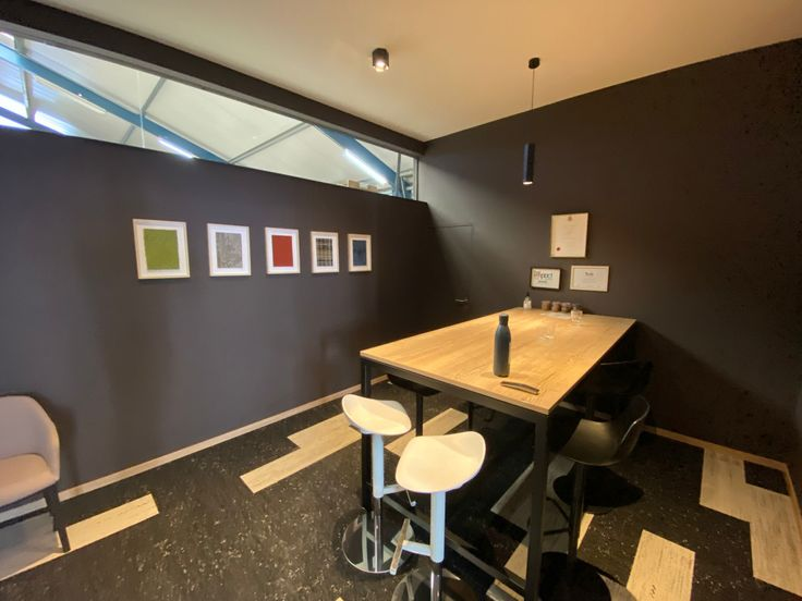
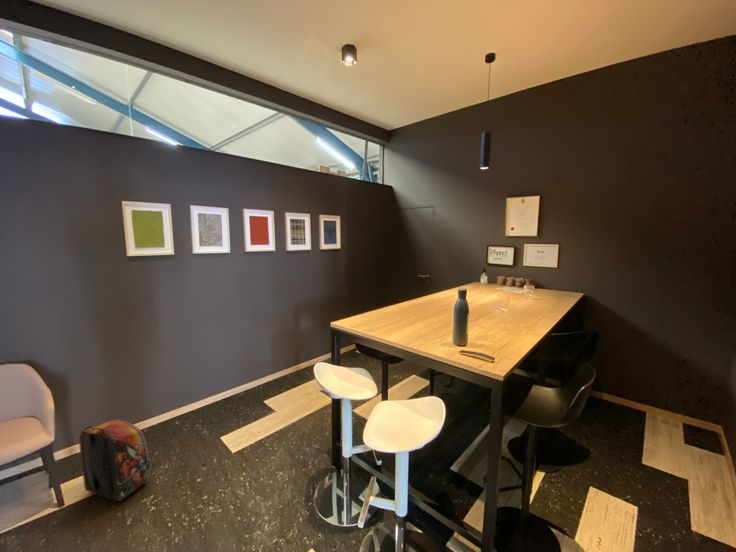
+ backpack (112, 454)
